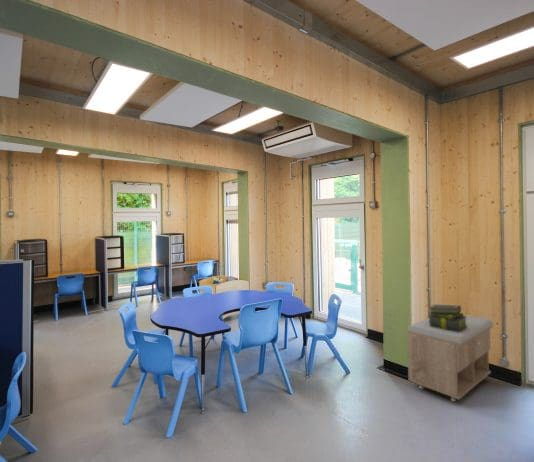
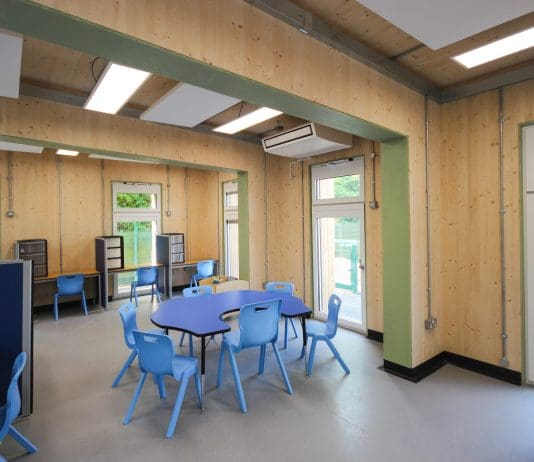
- stack of books (446, 316)
- storage bench (451, 352)
